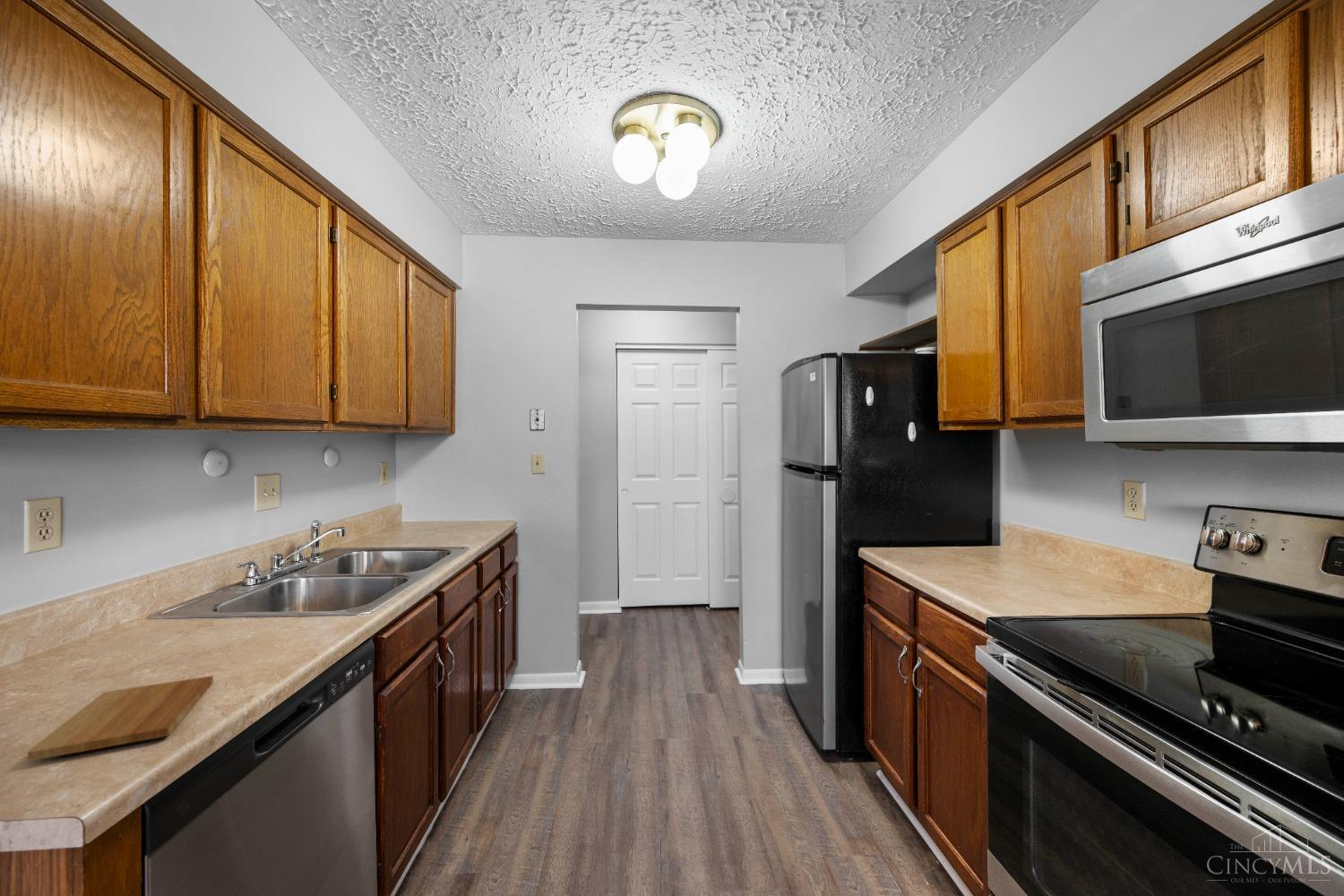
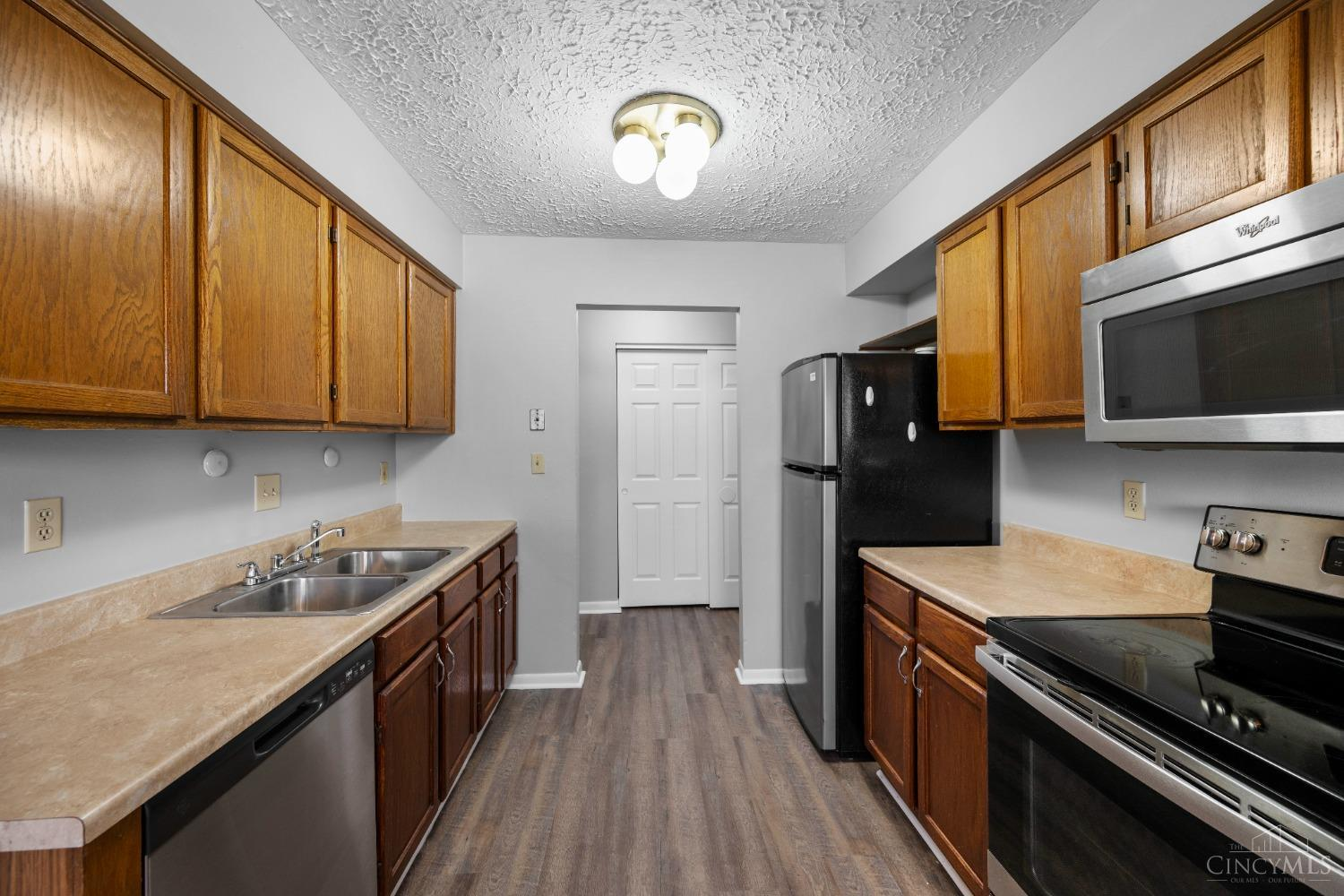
- cutting board (134, 711)
